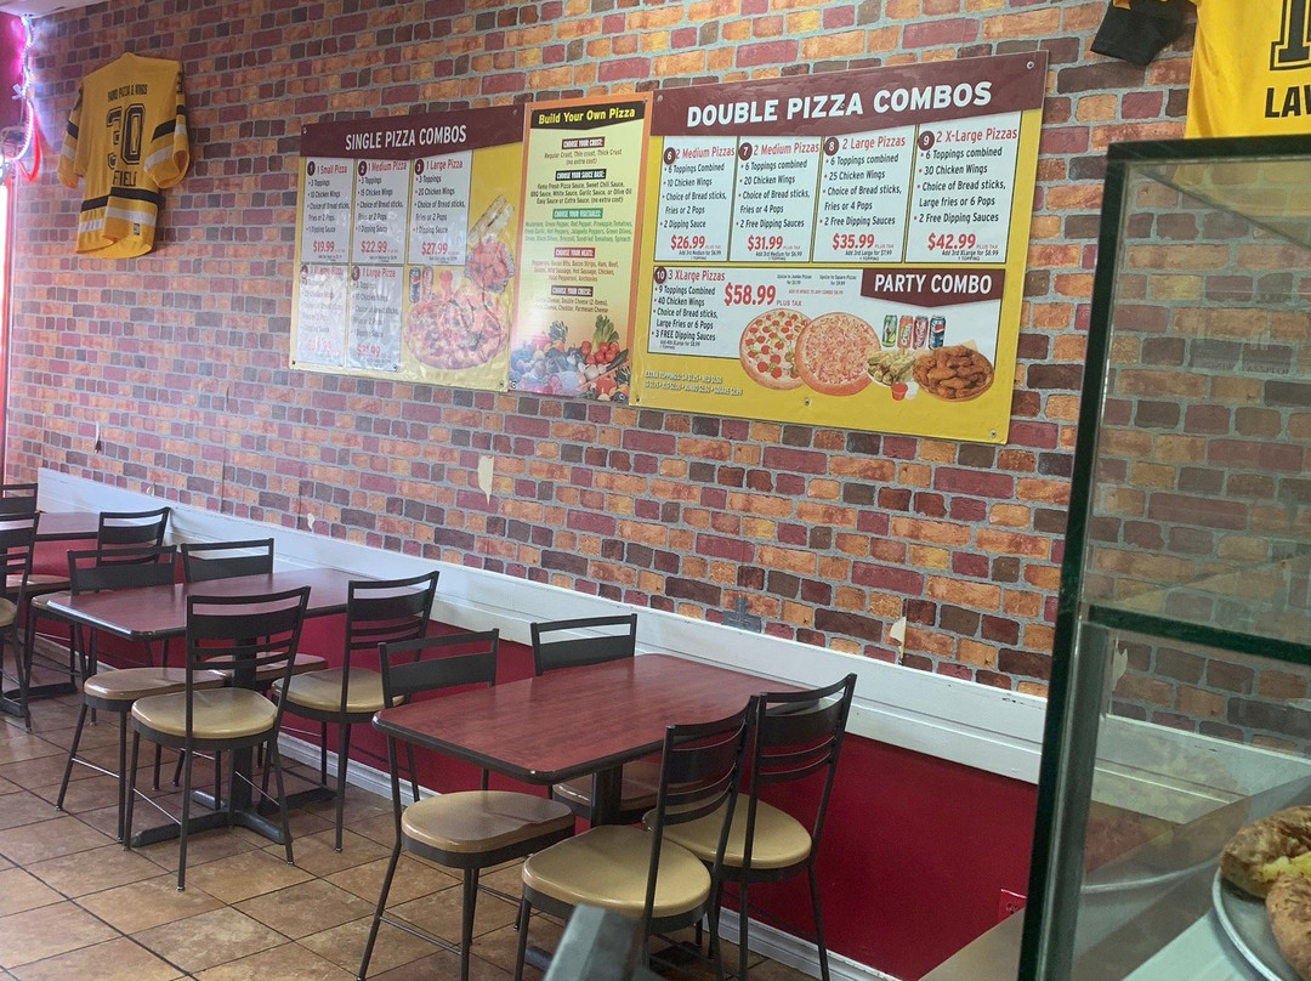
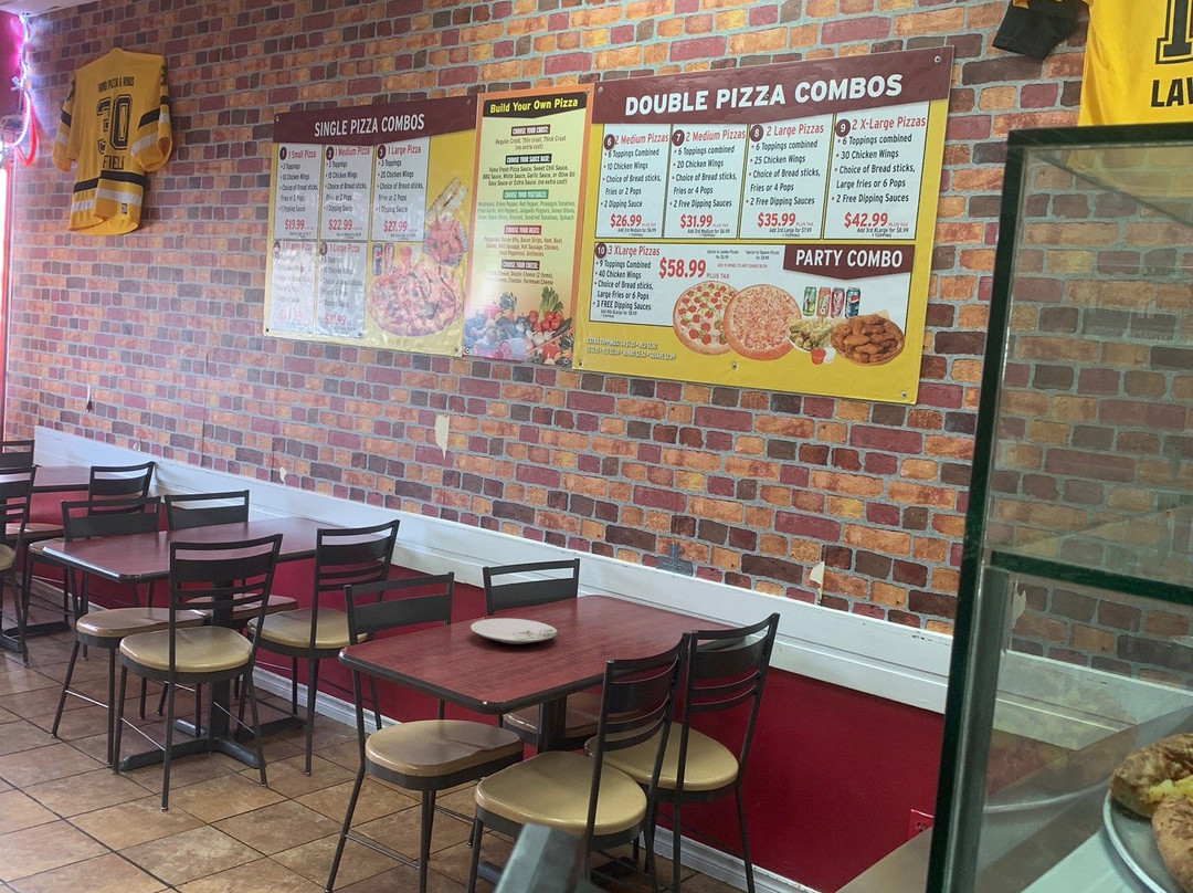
+ plate (513, 634)
